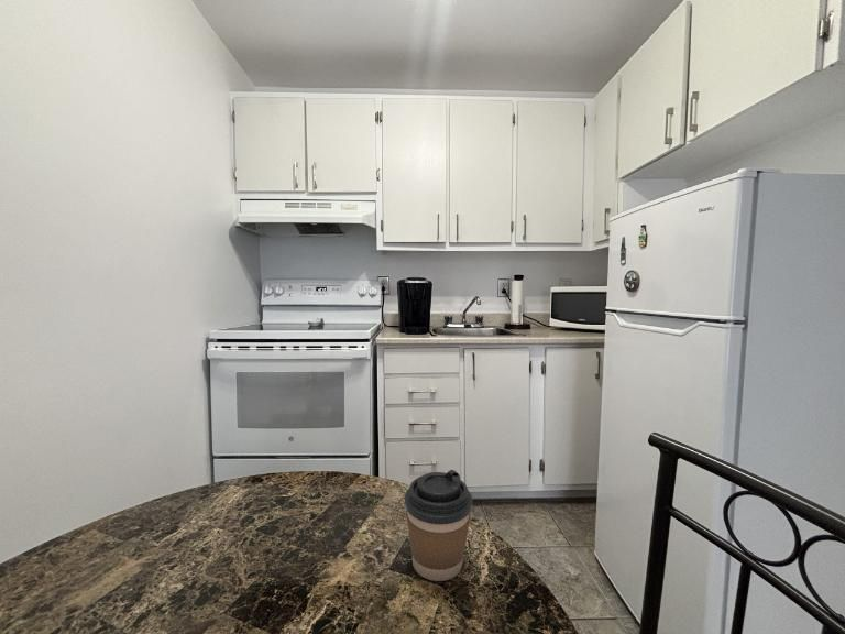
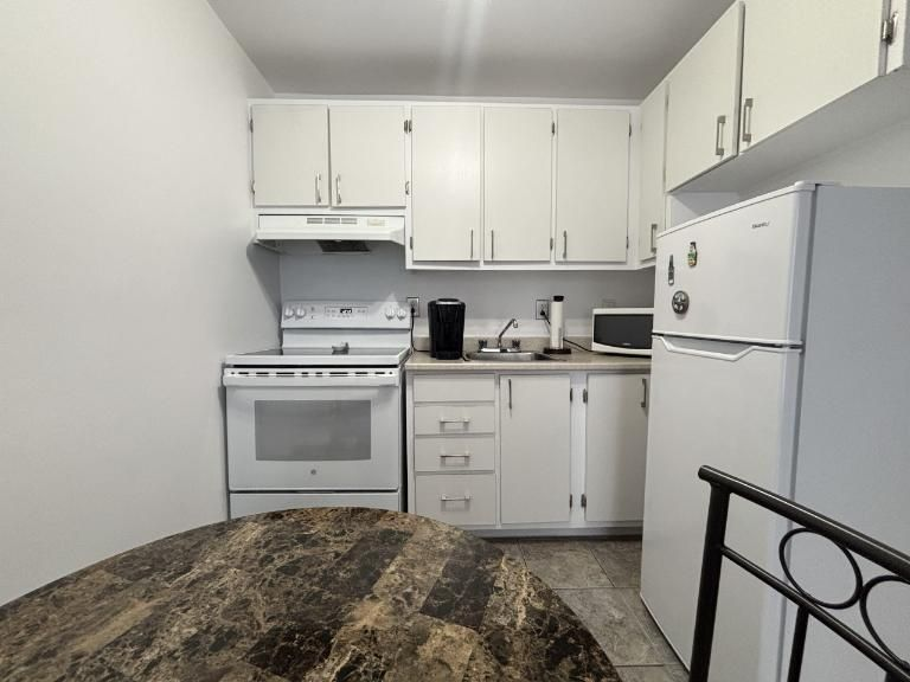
- coffee cup (438, 518)
